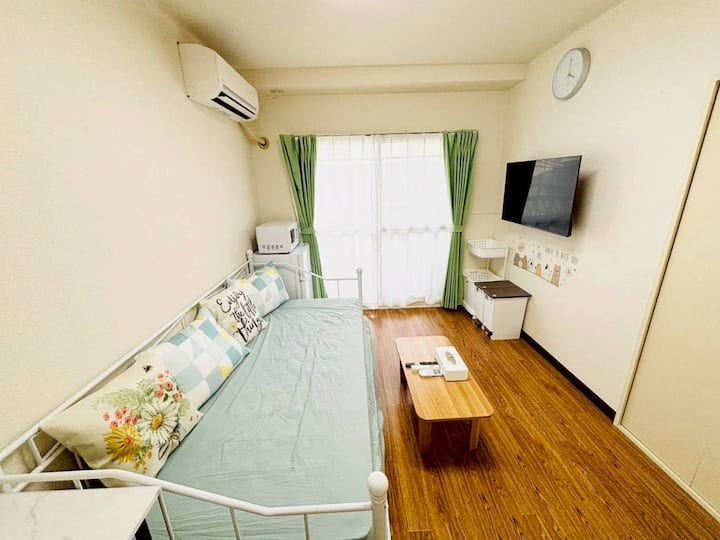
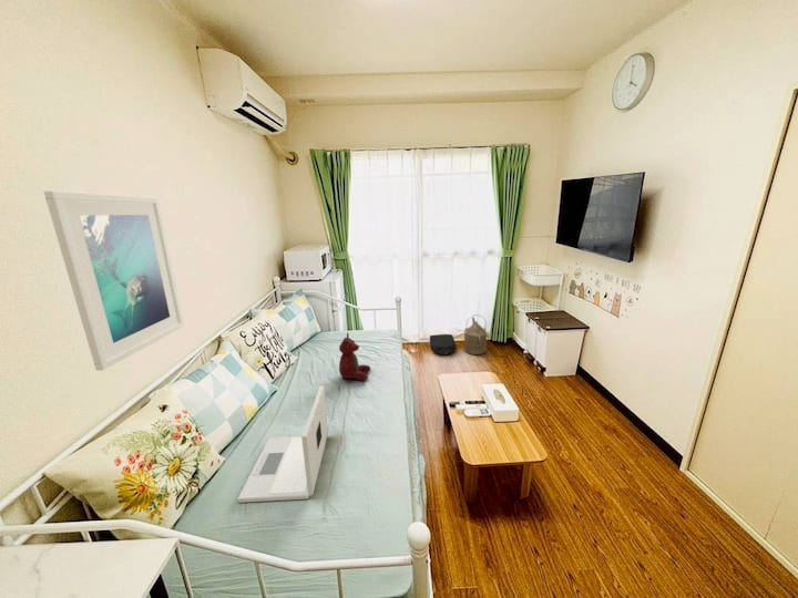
+ laptop (285, 437)
+ backpack (443, 343)
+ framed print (130, 274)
+ watering can (475, 333)
+ teddy bear (354, 355)
